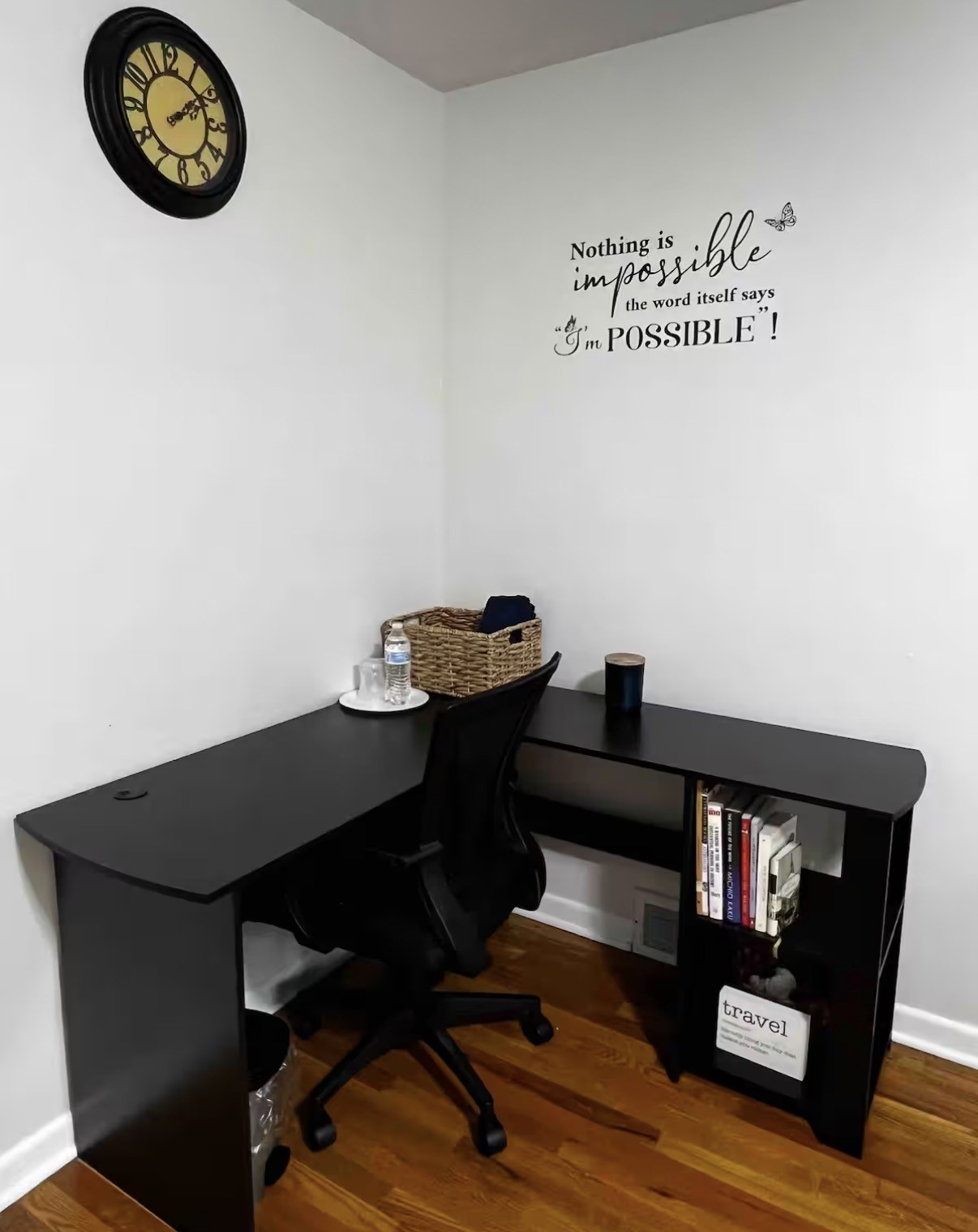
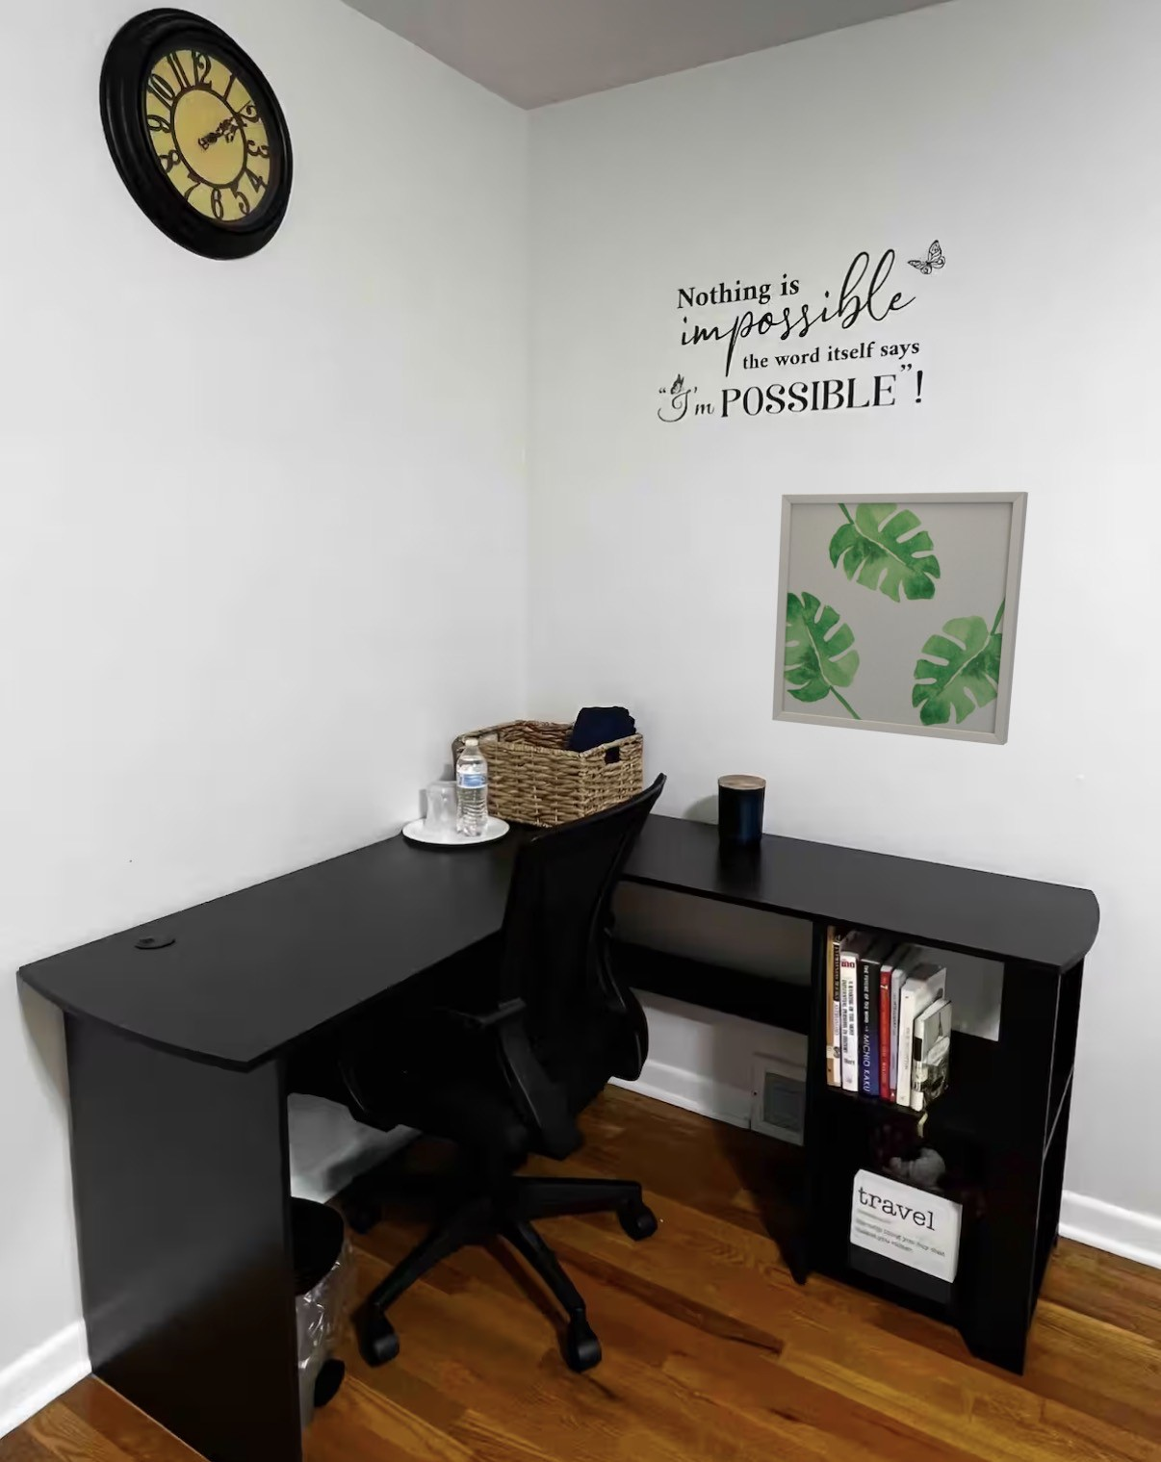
+ wall art (890, 614)
